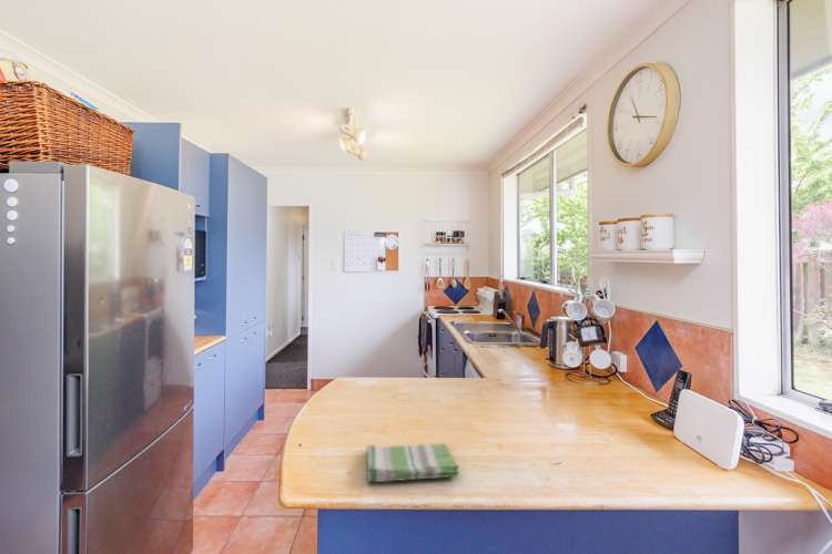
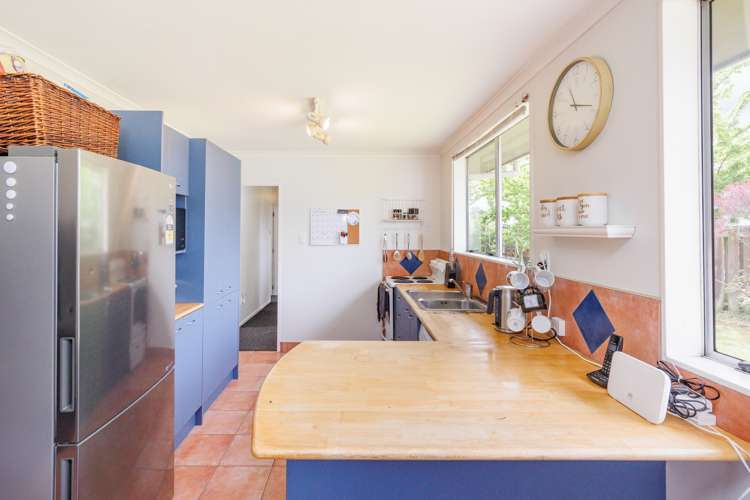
- dish towel (409, 458)
